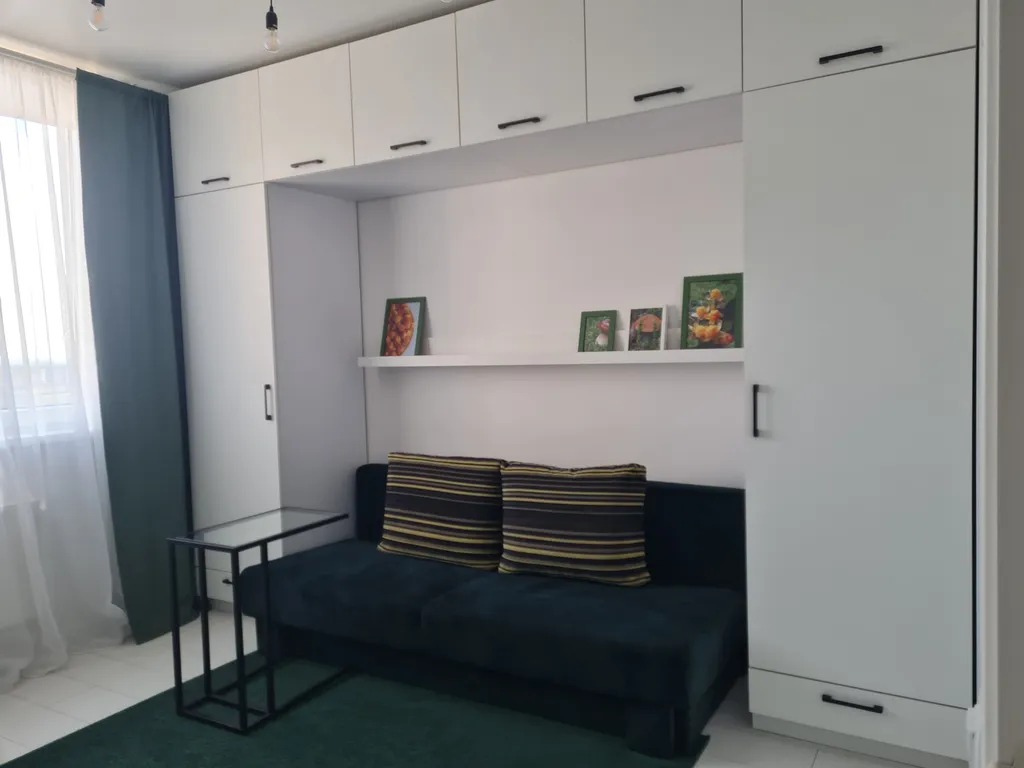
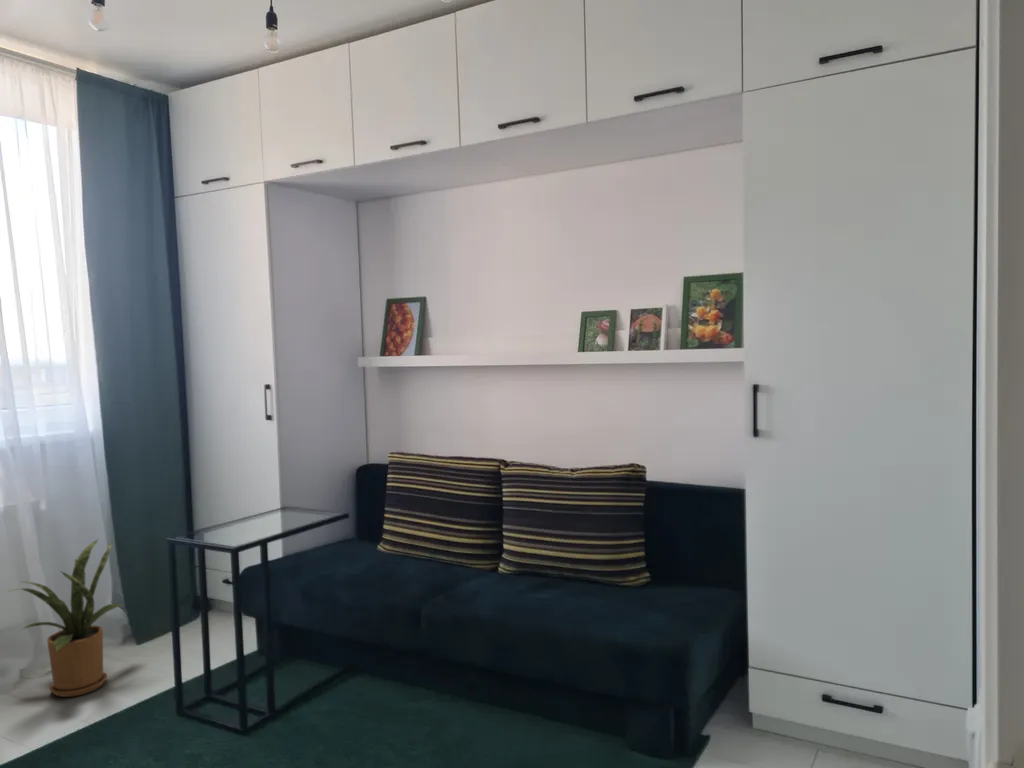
+ house plant (67, 619)
